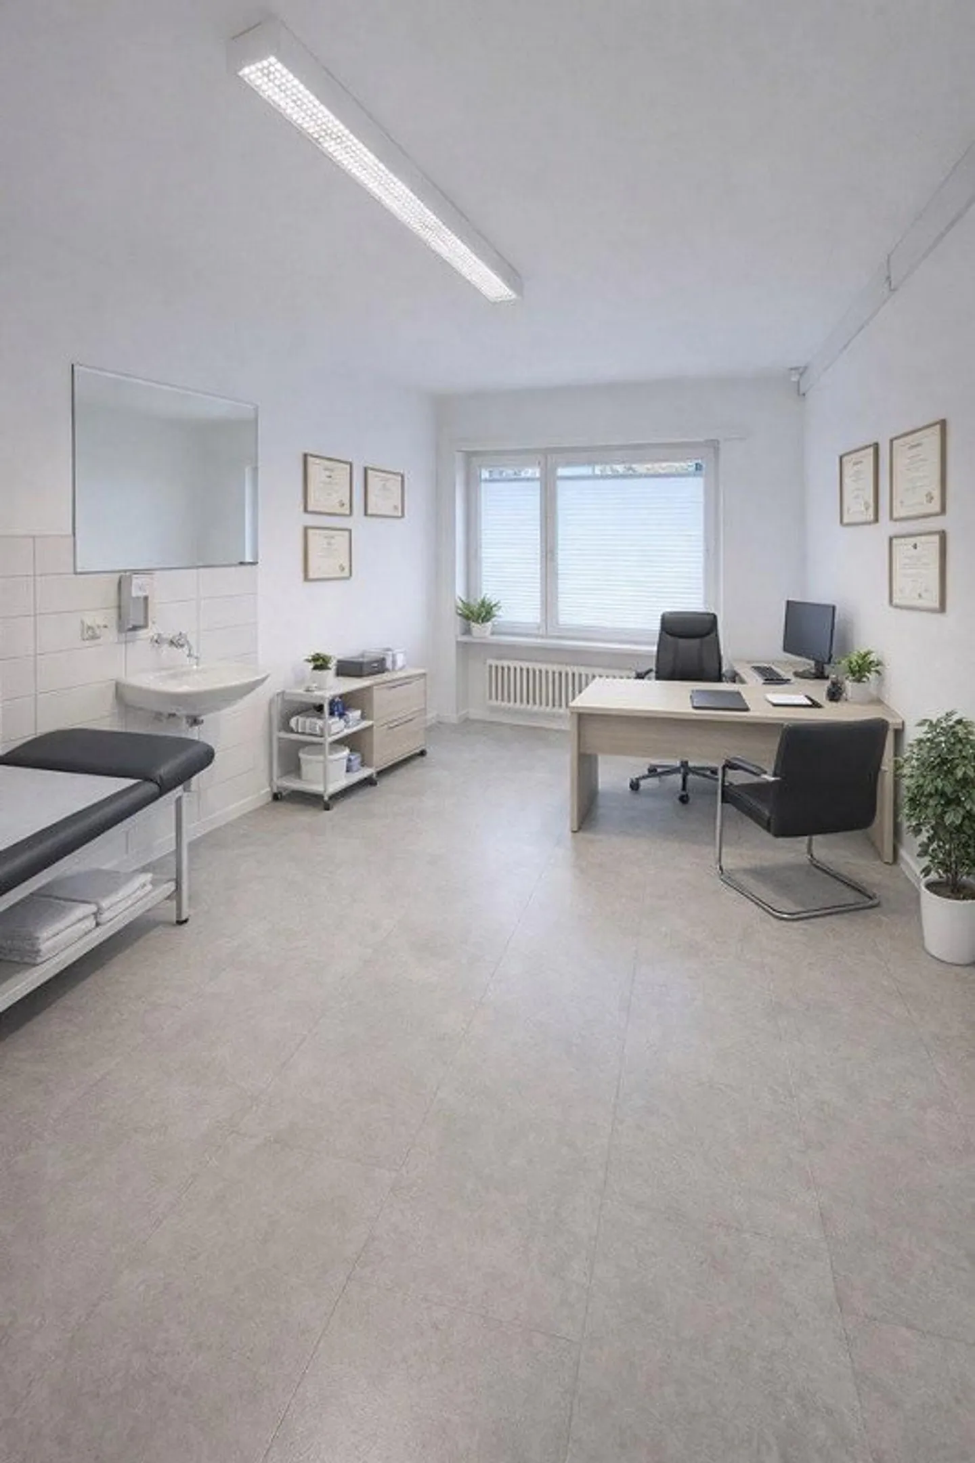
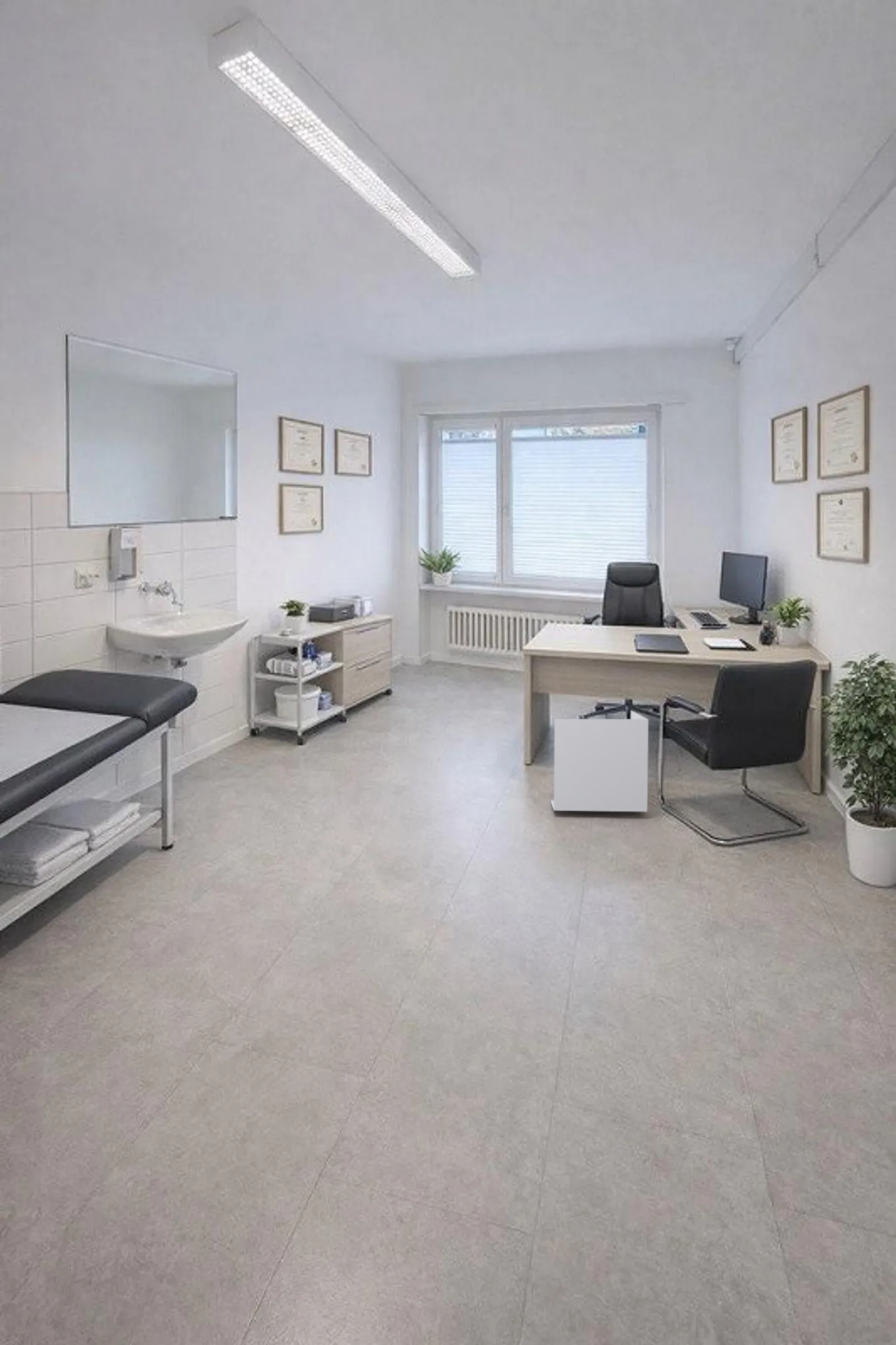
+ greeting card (594, 757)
